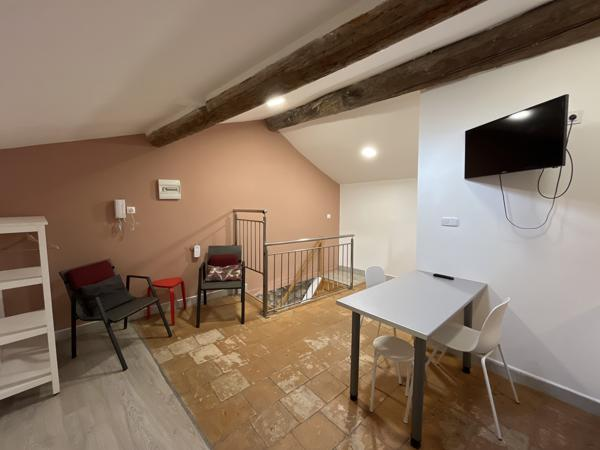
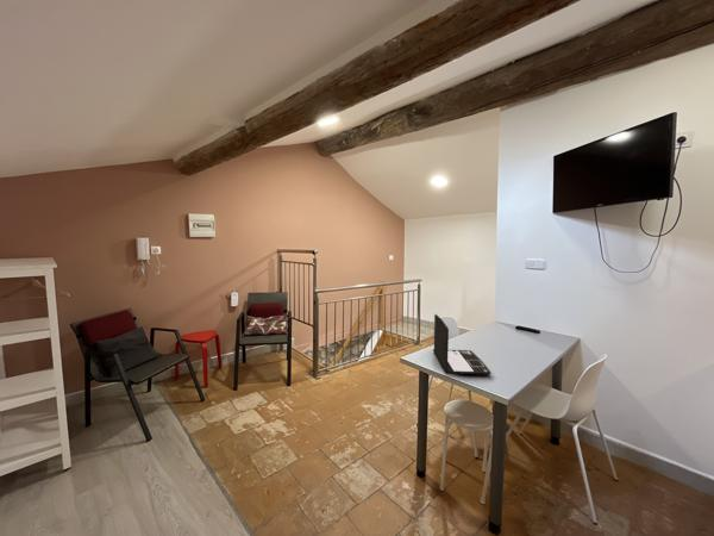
+ laptop (459, 350)
